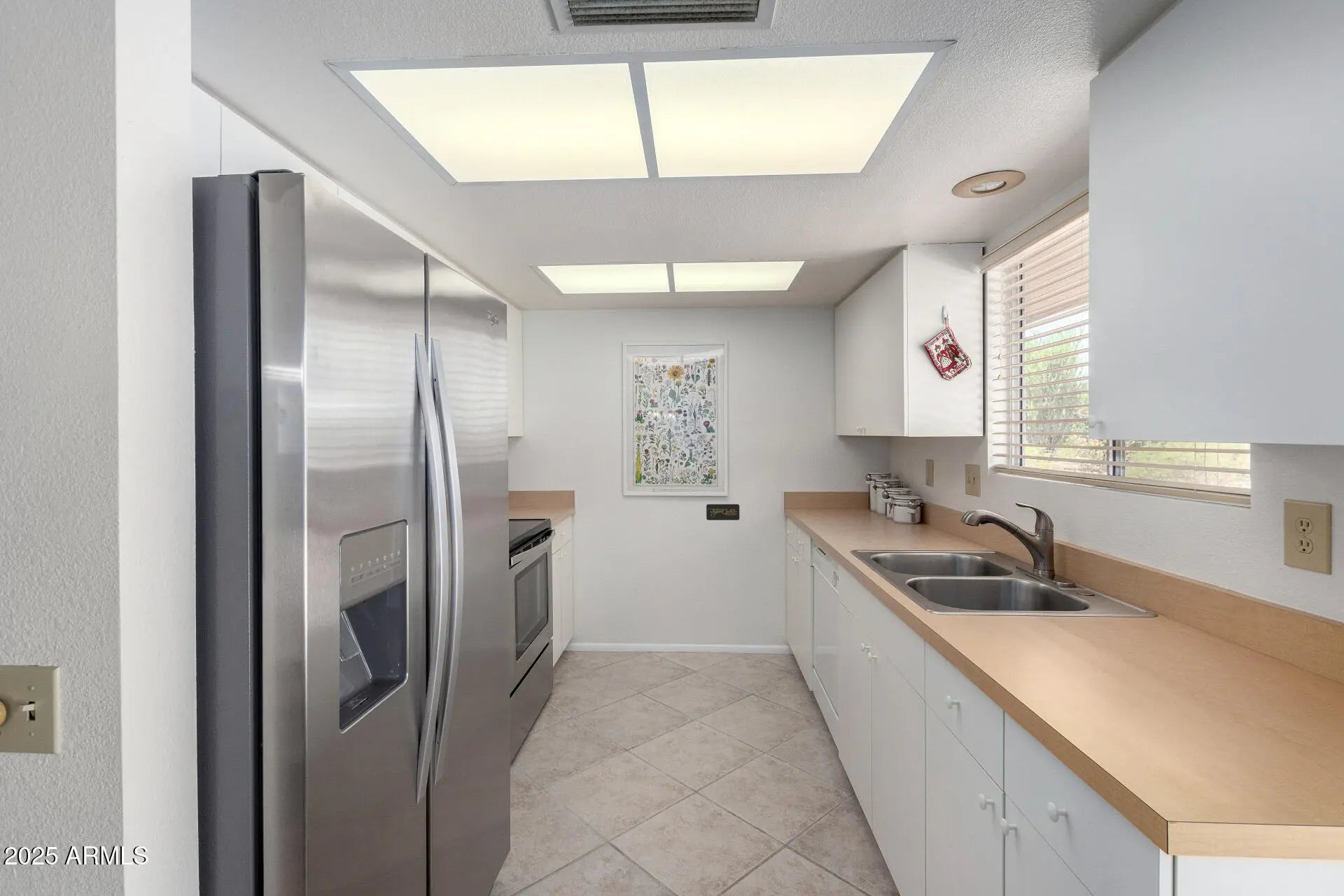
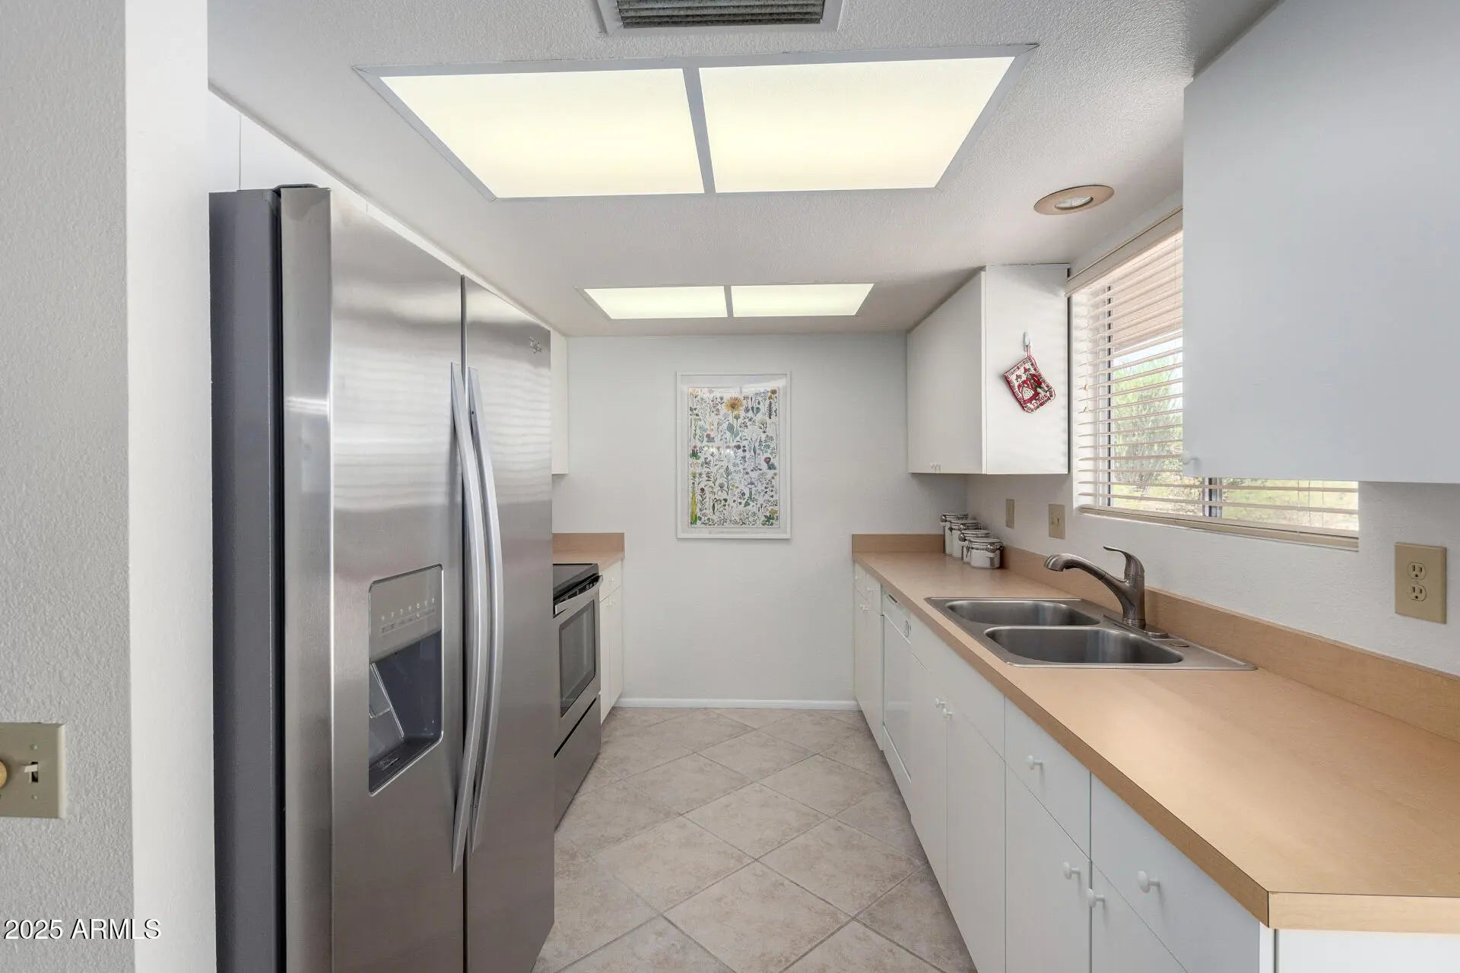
- nameplate (722, 512)
